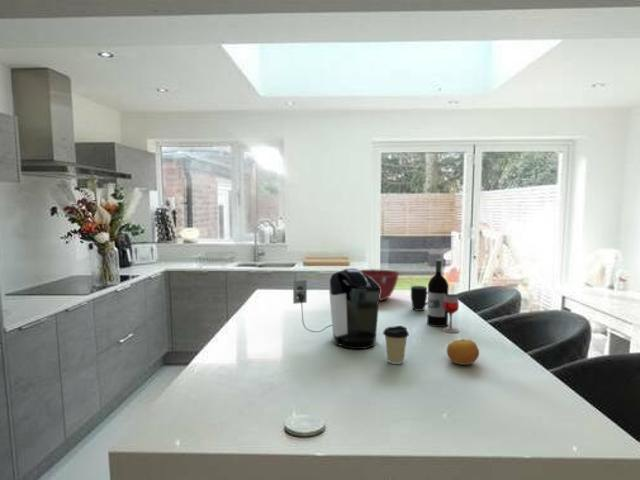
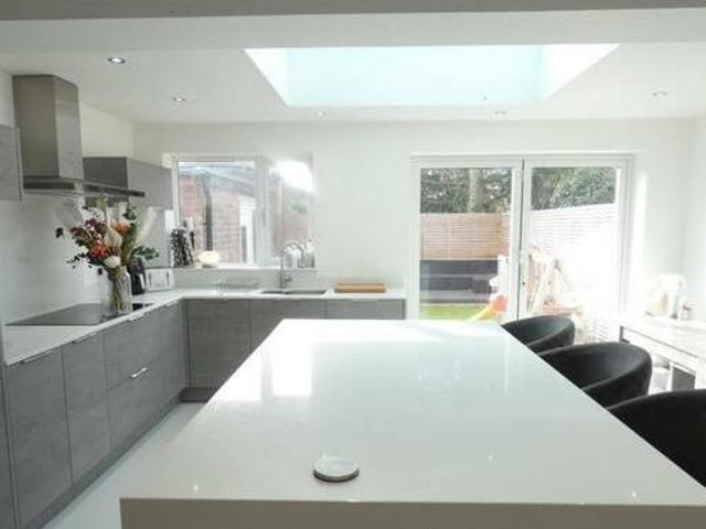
- mug (421, 299)
- coffee cup (395, 344)
- mixing bowl (376, 283)
- wine bottle (444, 294)
- coffee maker (339, 306)
- fruit (462, 351)
